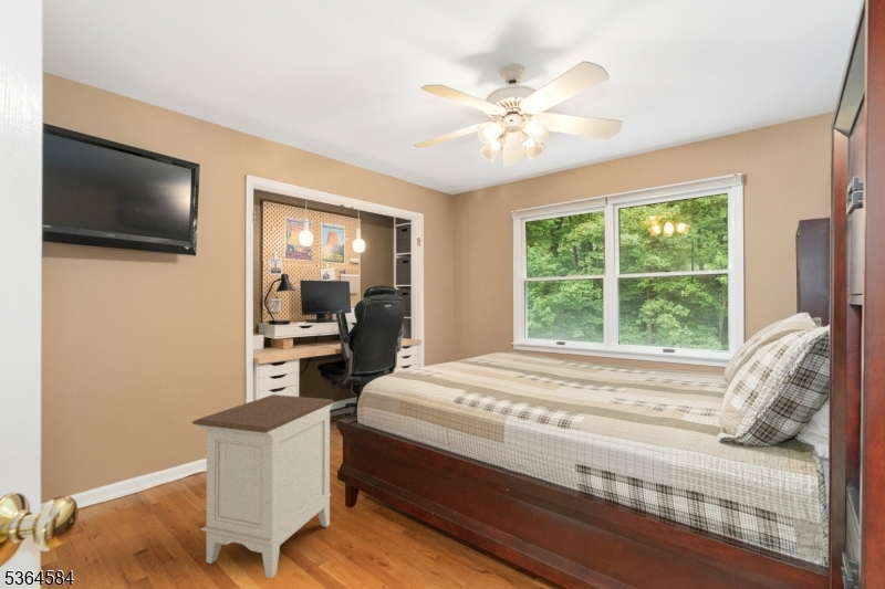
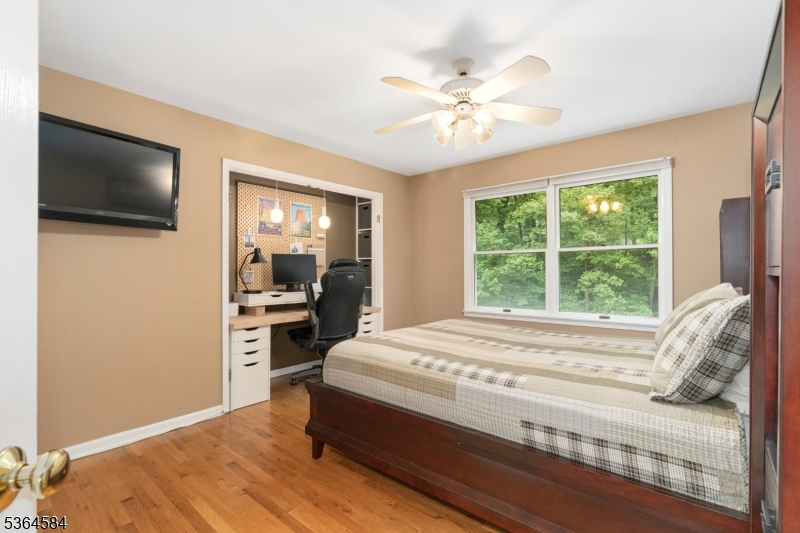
- nightstand (269, 474)
